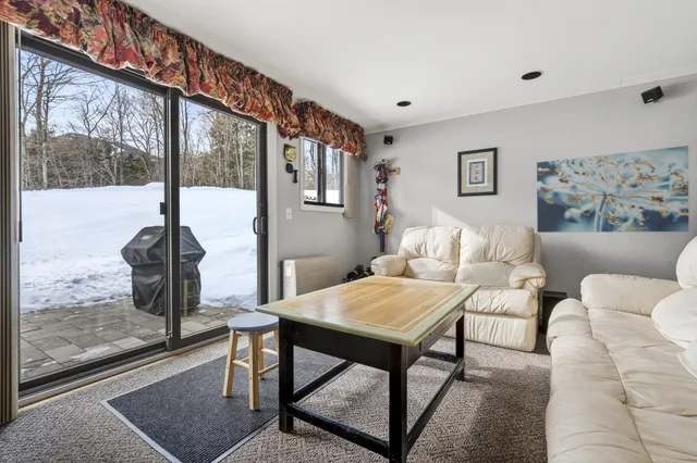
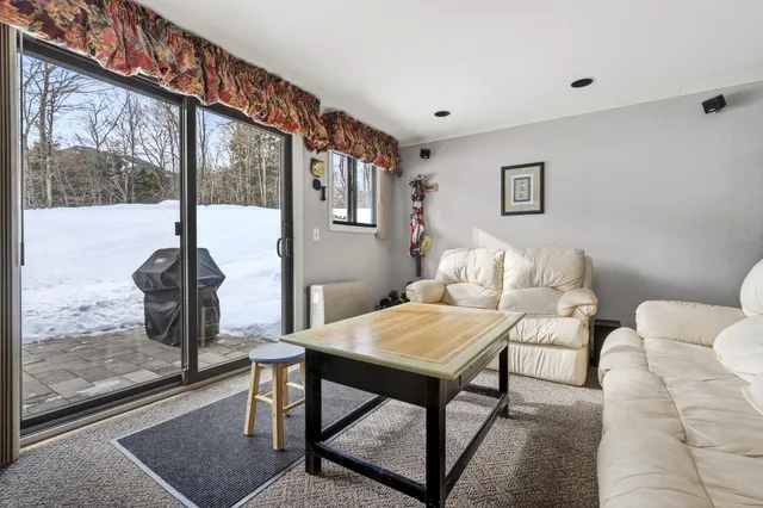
- wall art (604, 193)
